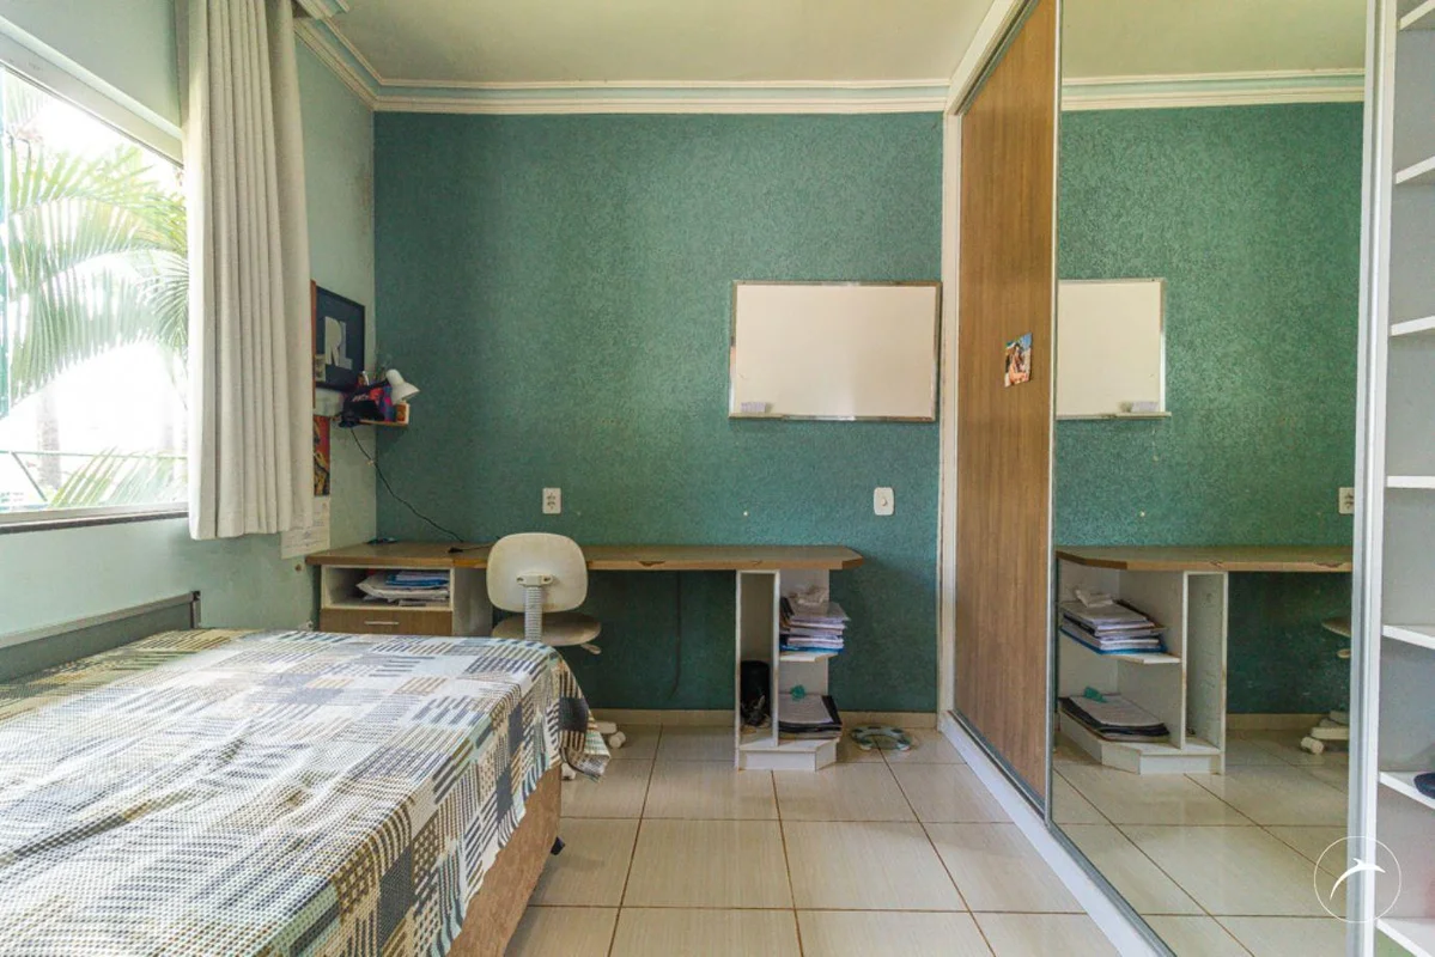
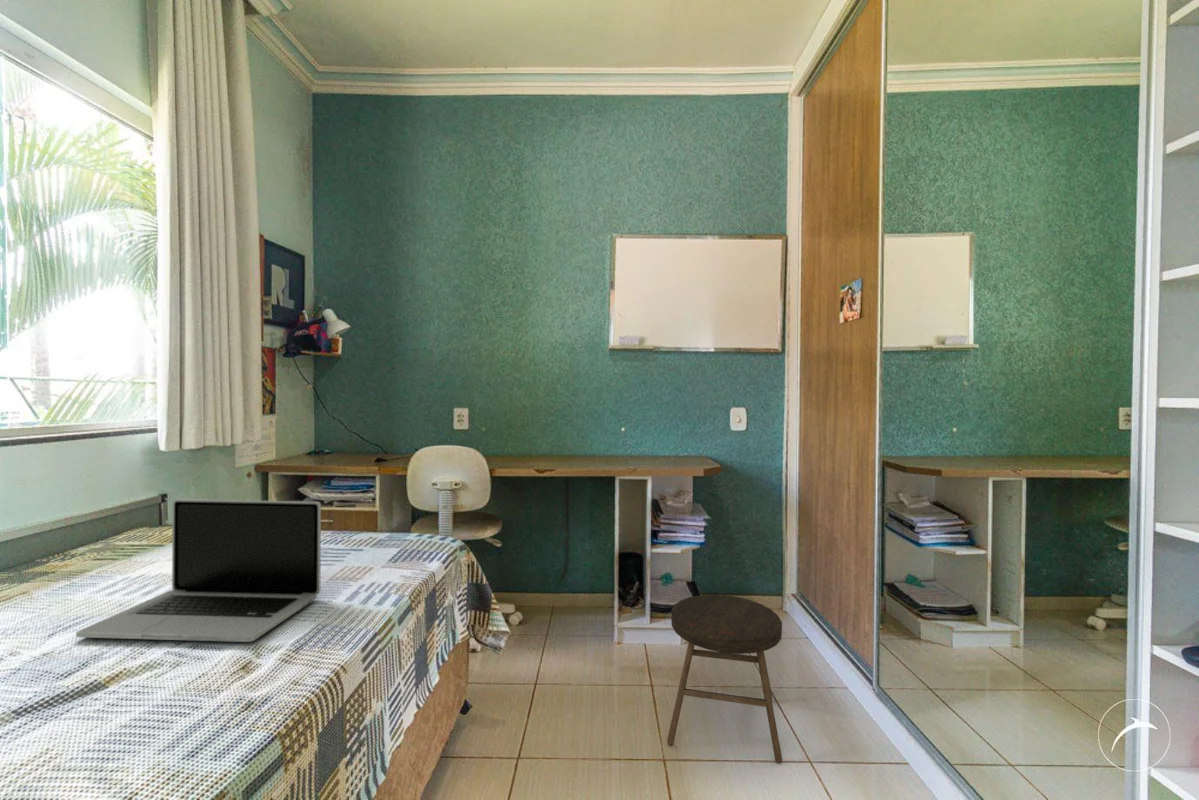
+ stool (727, 659)
+ laptop (209, 564)
